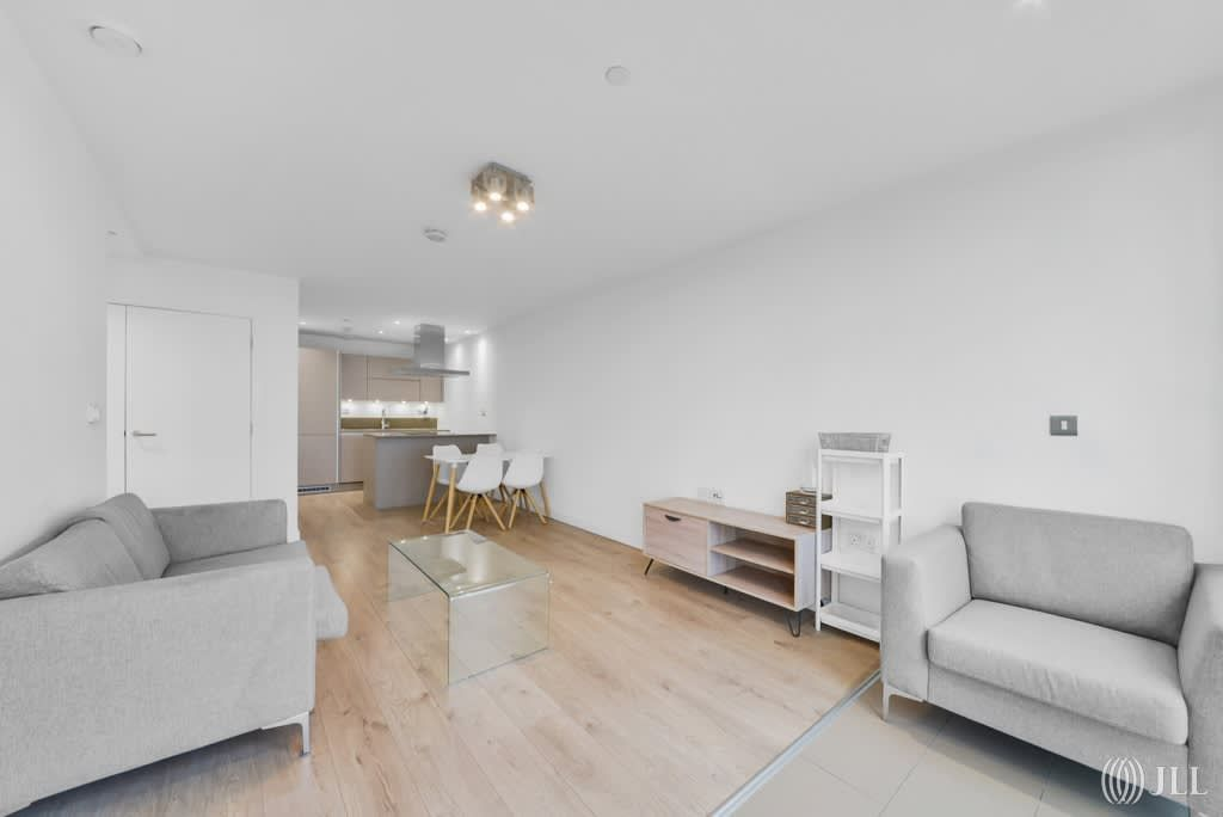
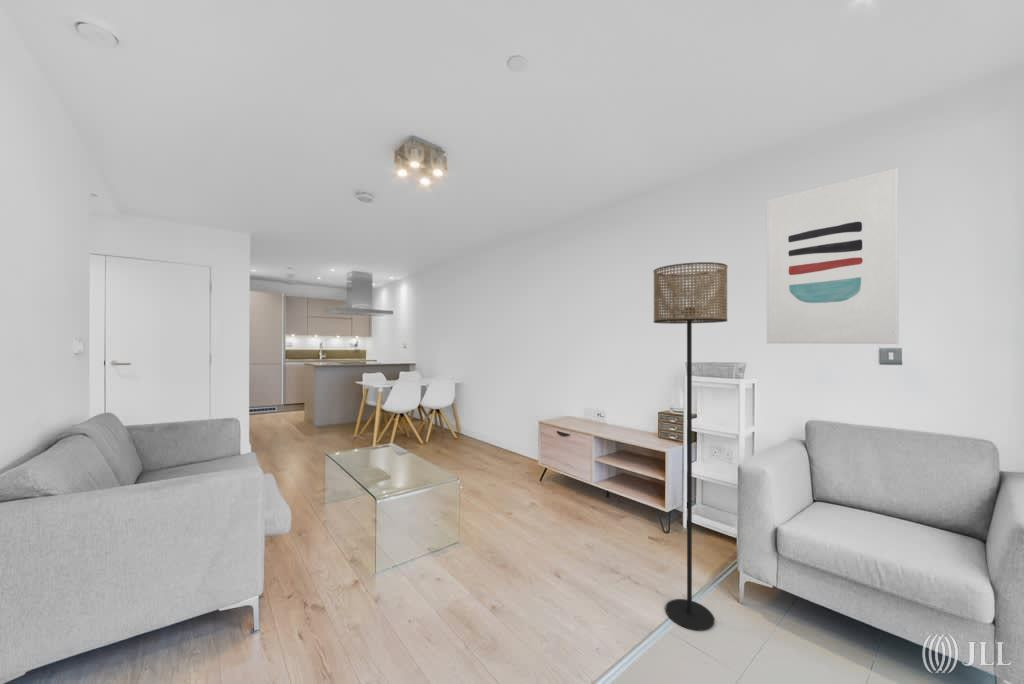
+ wall art (825, 265)
+ floor lamp (689, 441)
